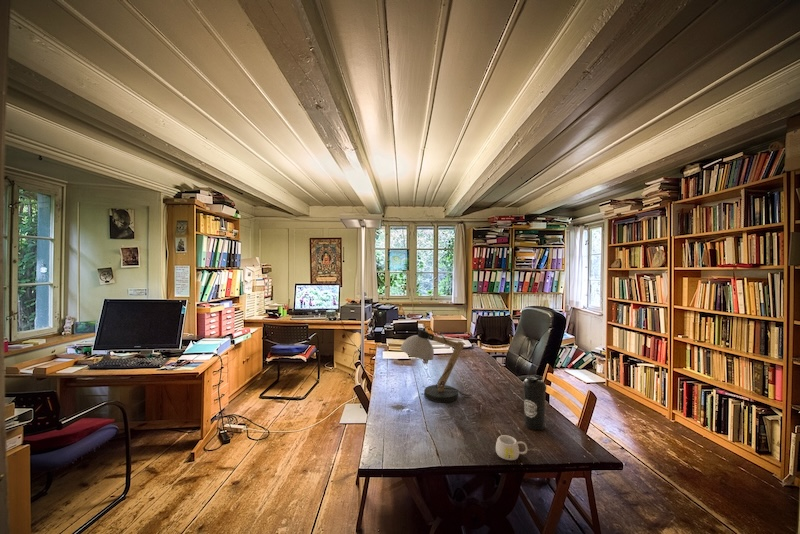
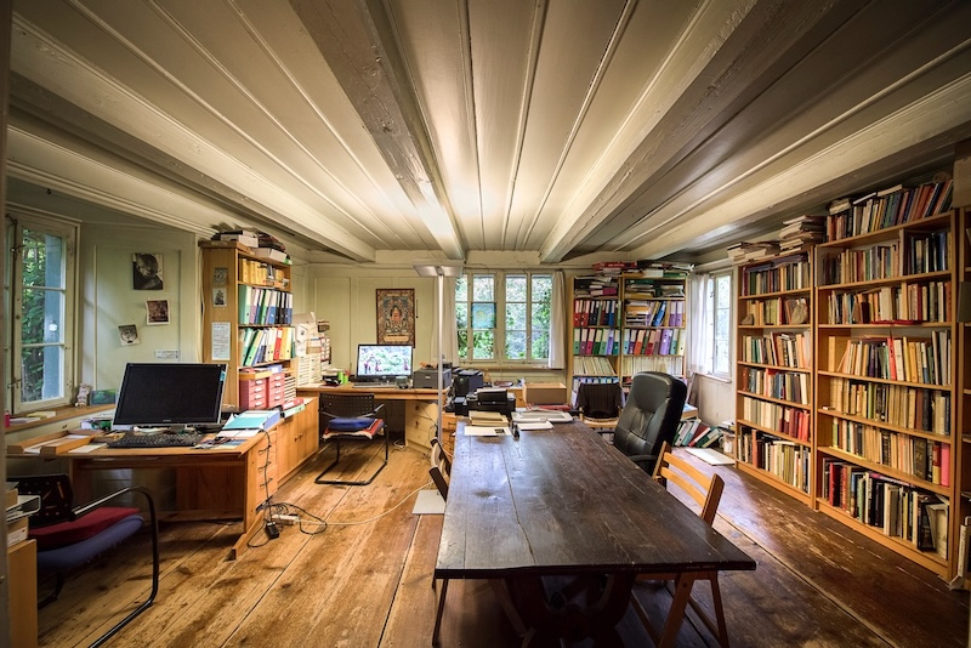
- desk lamp (432, 359)
- water bottle (534, 401)
- mug (511, 447)
